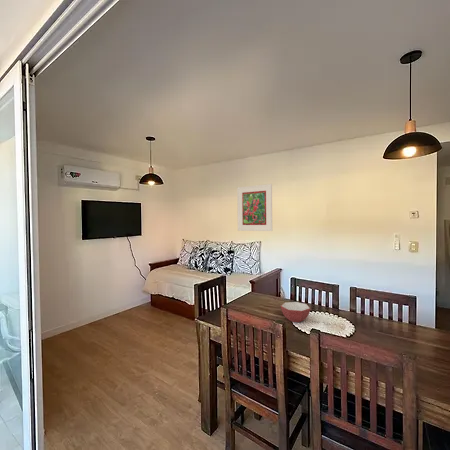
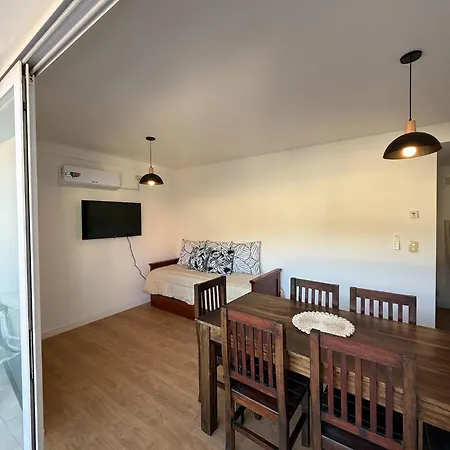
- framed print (254, 208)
- bowl (295, 312)
